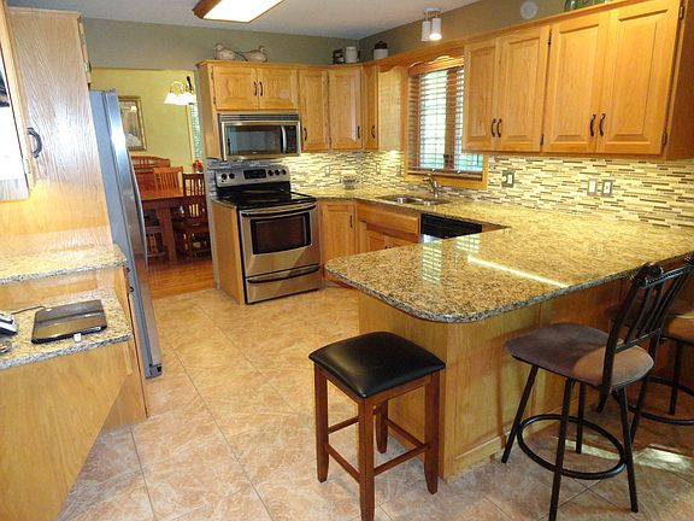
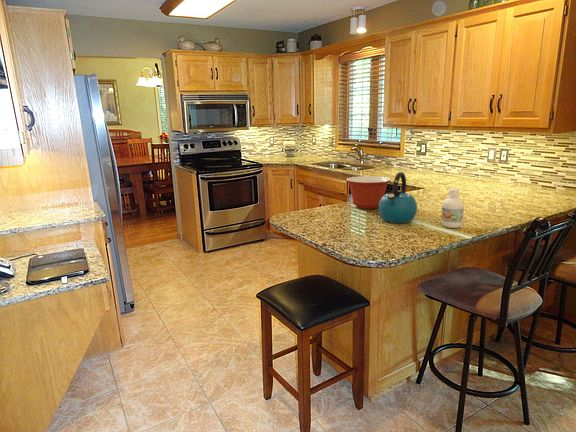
+ kettle (397, 197)
+ bottle (452, 207)
+ mixing bowl (367, 192)
